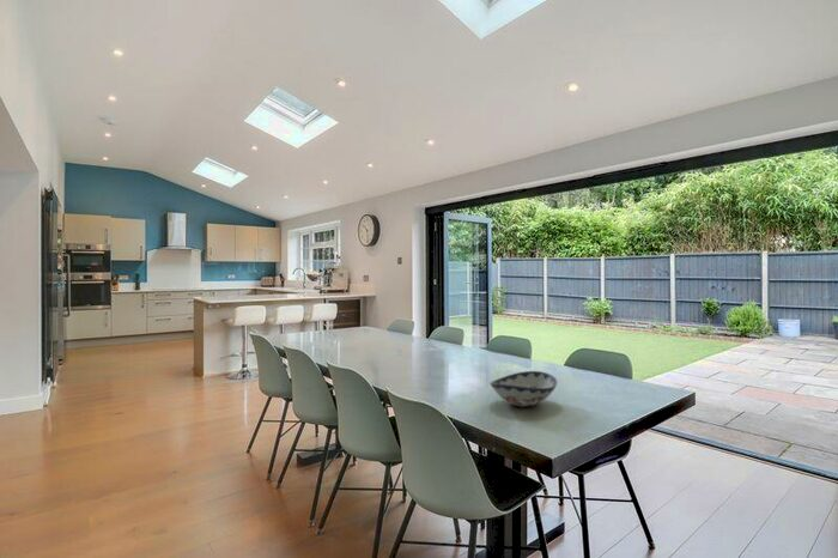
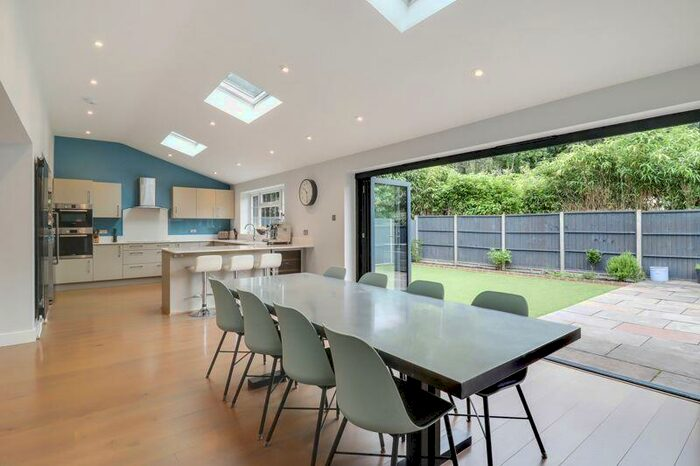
- decorative bowl (523, 390)
